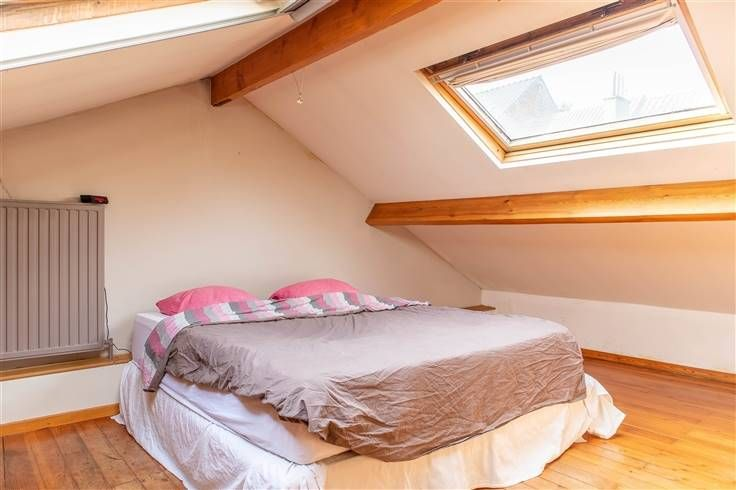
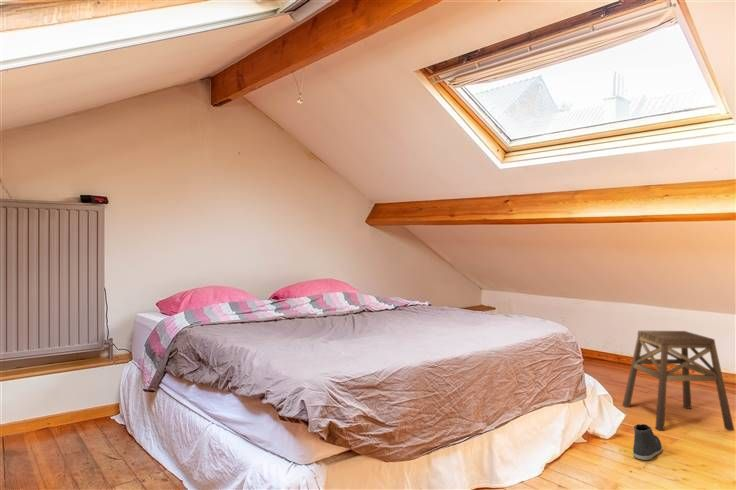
+ sneaker (648, 436)
+ stool (674, 376)
